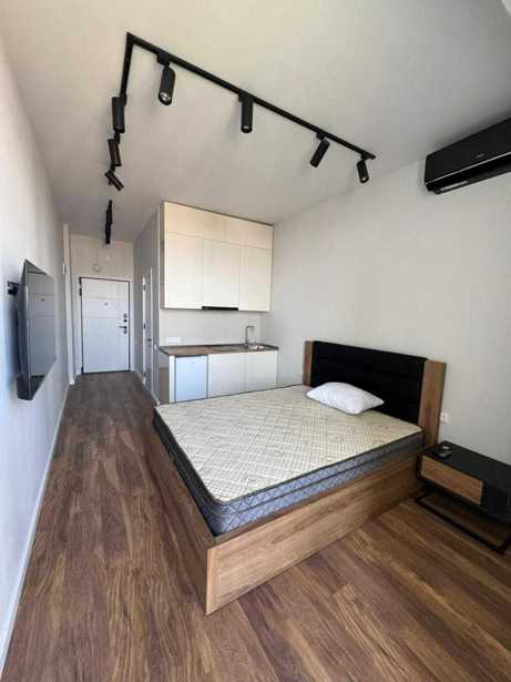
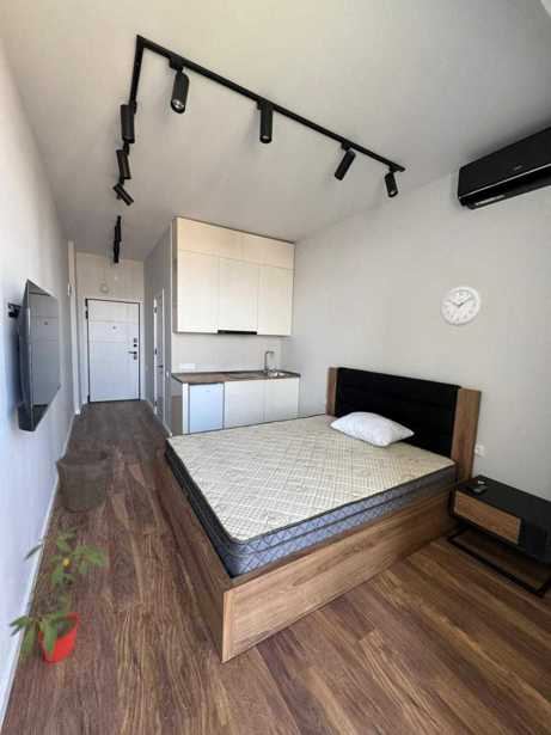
+ waste bin (86, 479)
+ wall clock (459, 306)
+ potted plant (61, 592)
